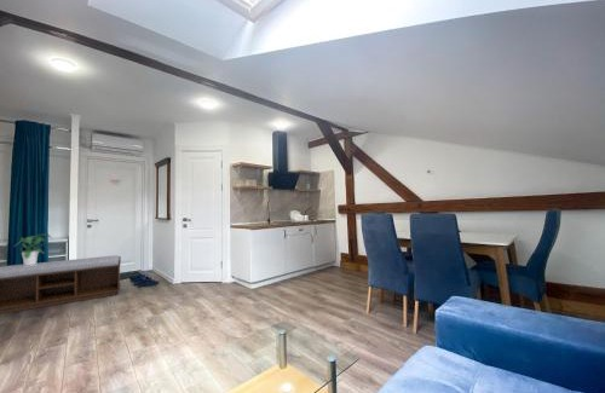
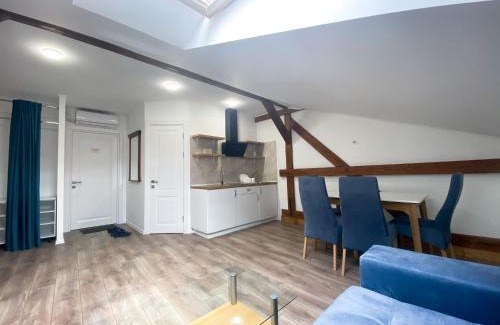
- potted plant (33, 249)
- bench (59, 281)
